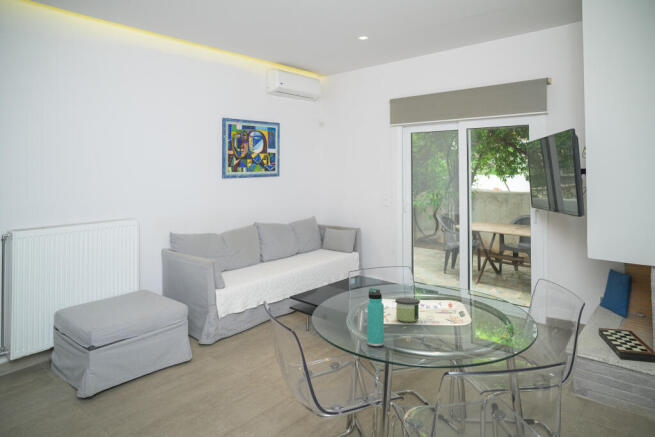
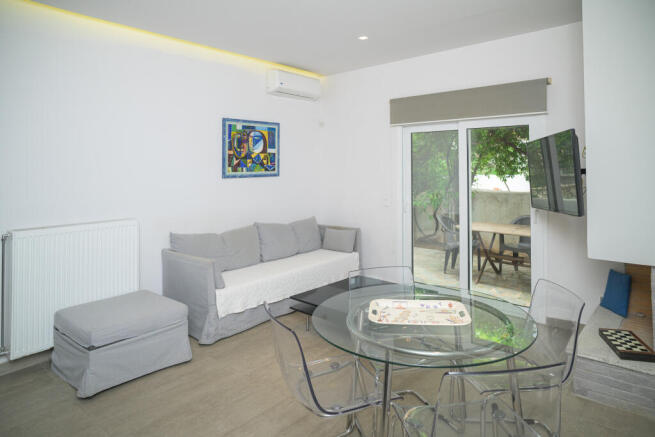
- thermos bottle (375, 316)
- candle (407, 309)
